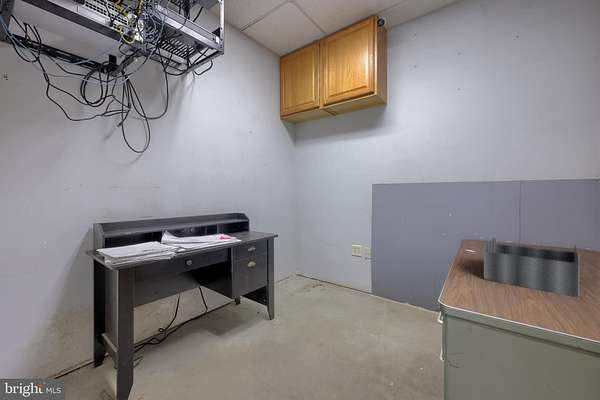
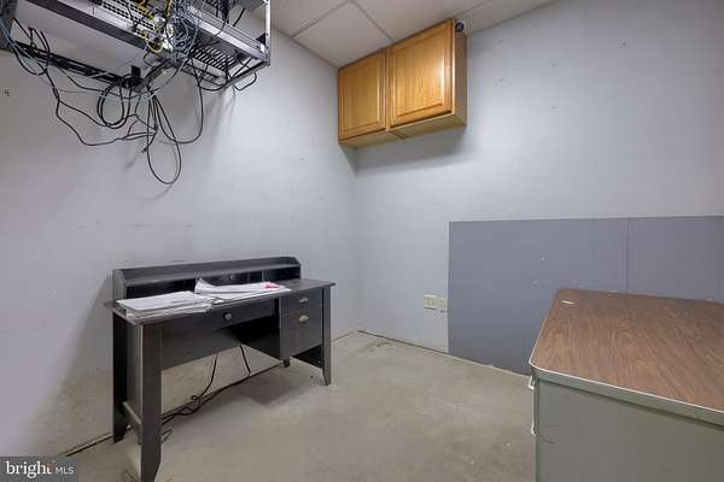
- desk organizer (530, 259)
